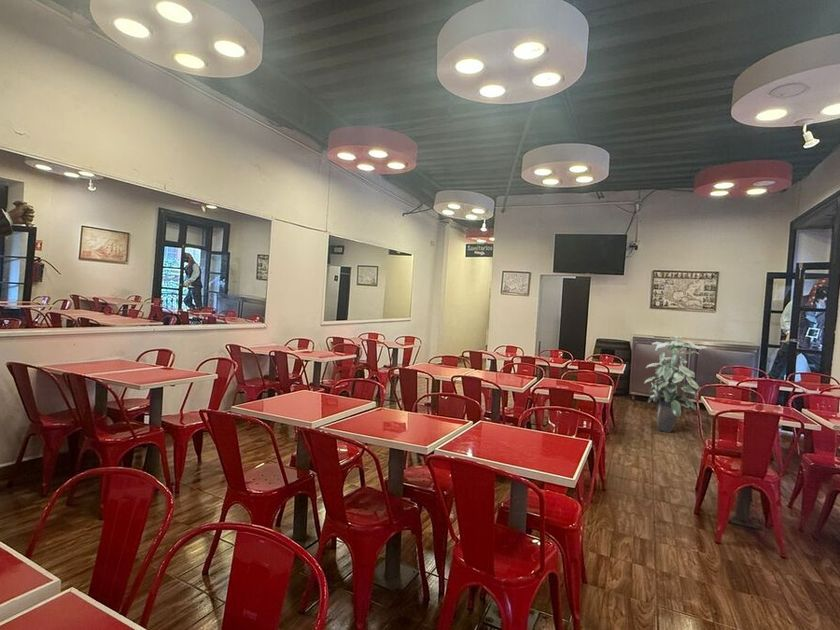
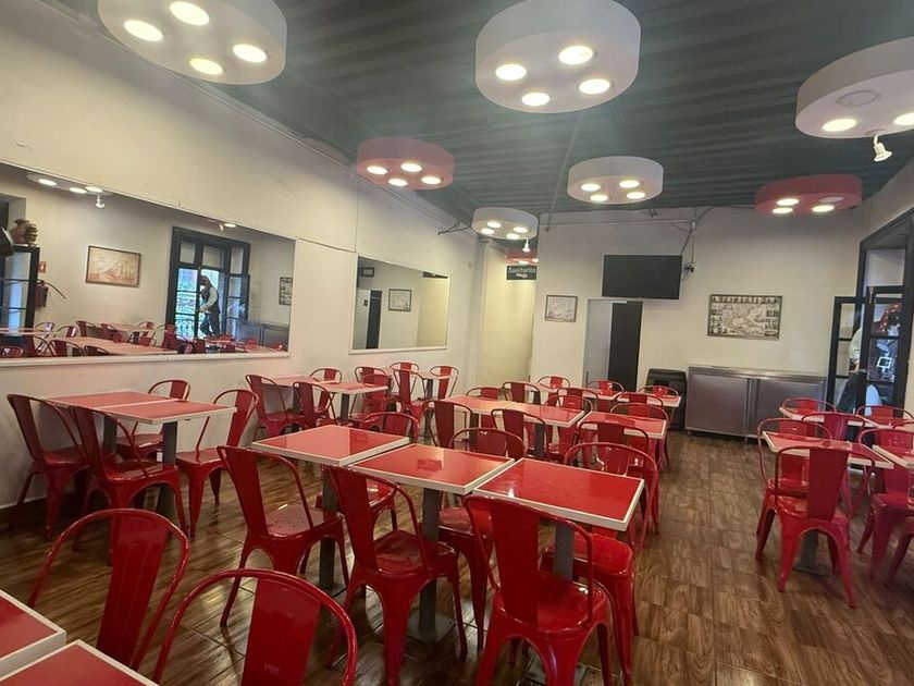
- indoor plant (672, 384)
